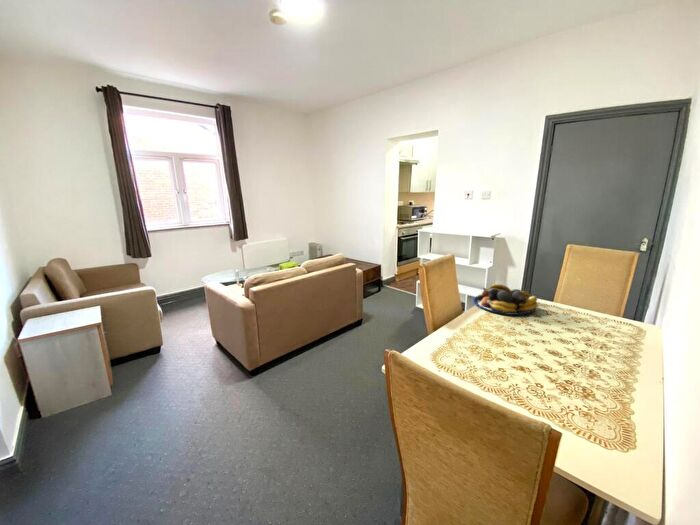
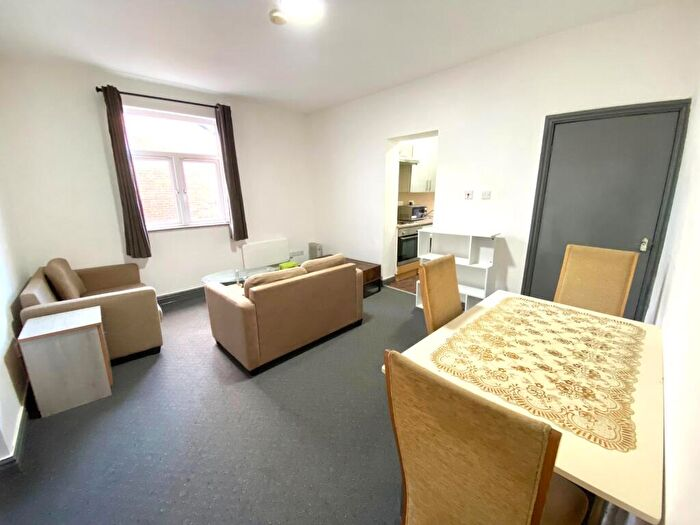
- fruit bowl (503, 294)
